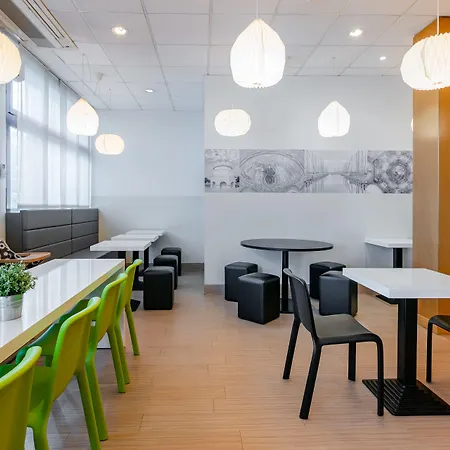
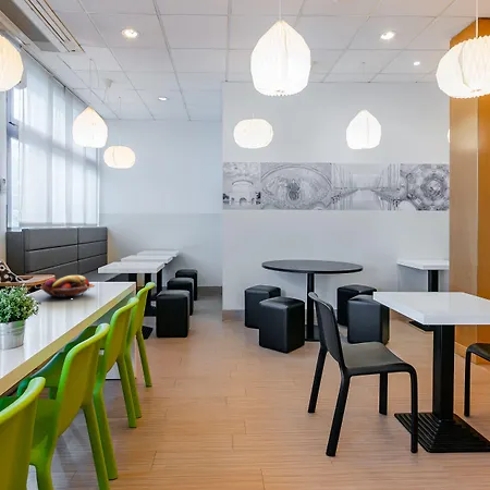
+ fruit basket (68, 285)
